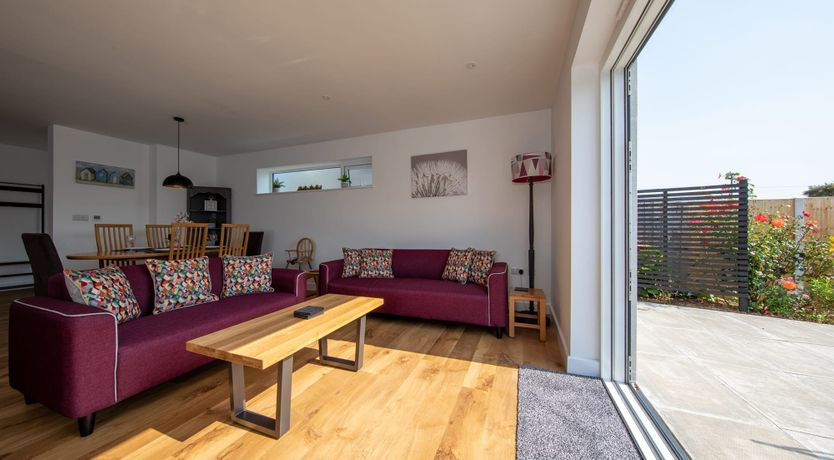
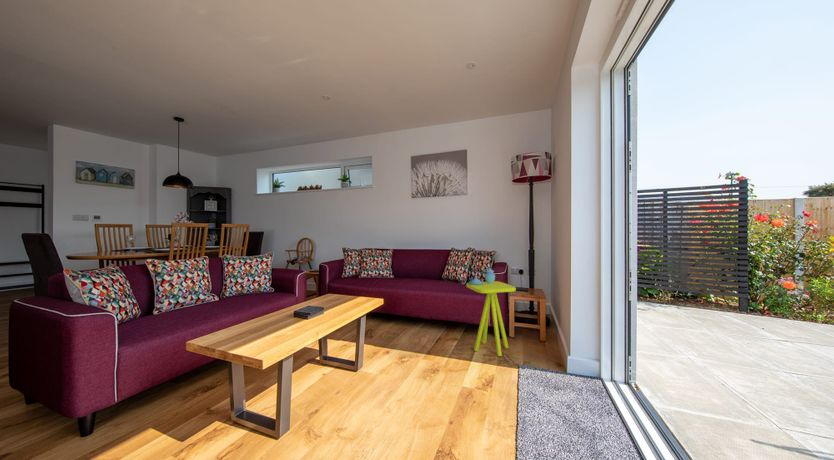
+ decorative jar (485, 275)
+ side table (488, 317)
